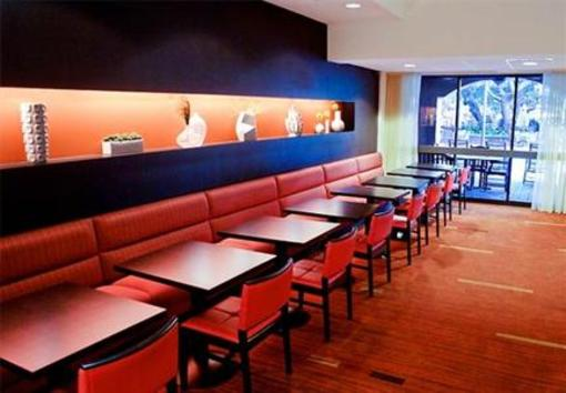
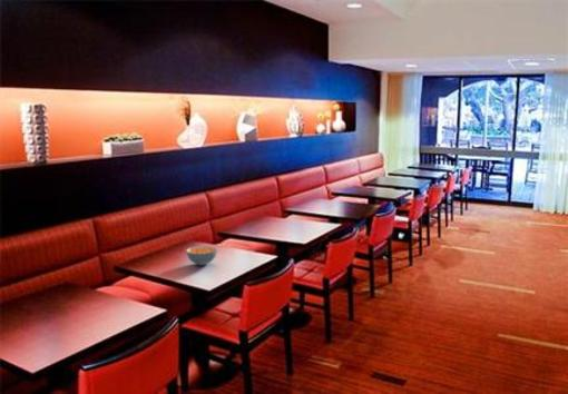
+ cereal bowl (202, 256)
